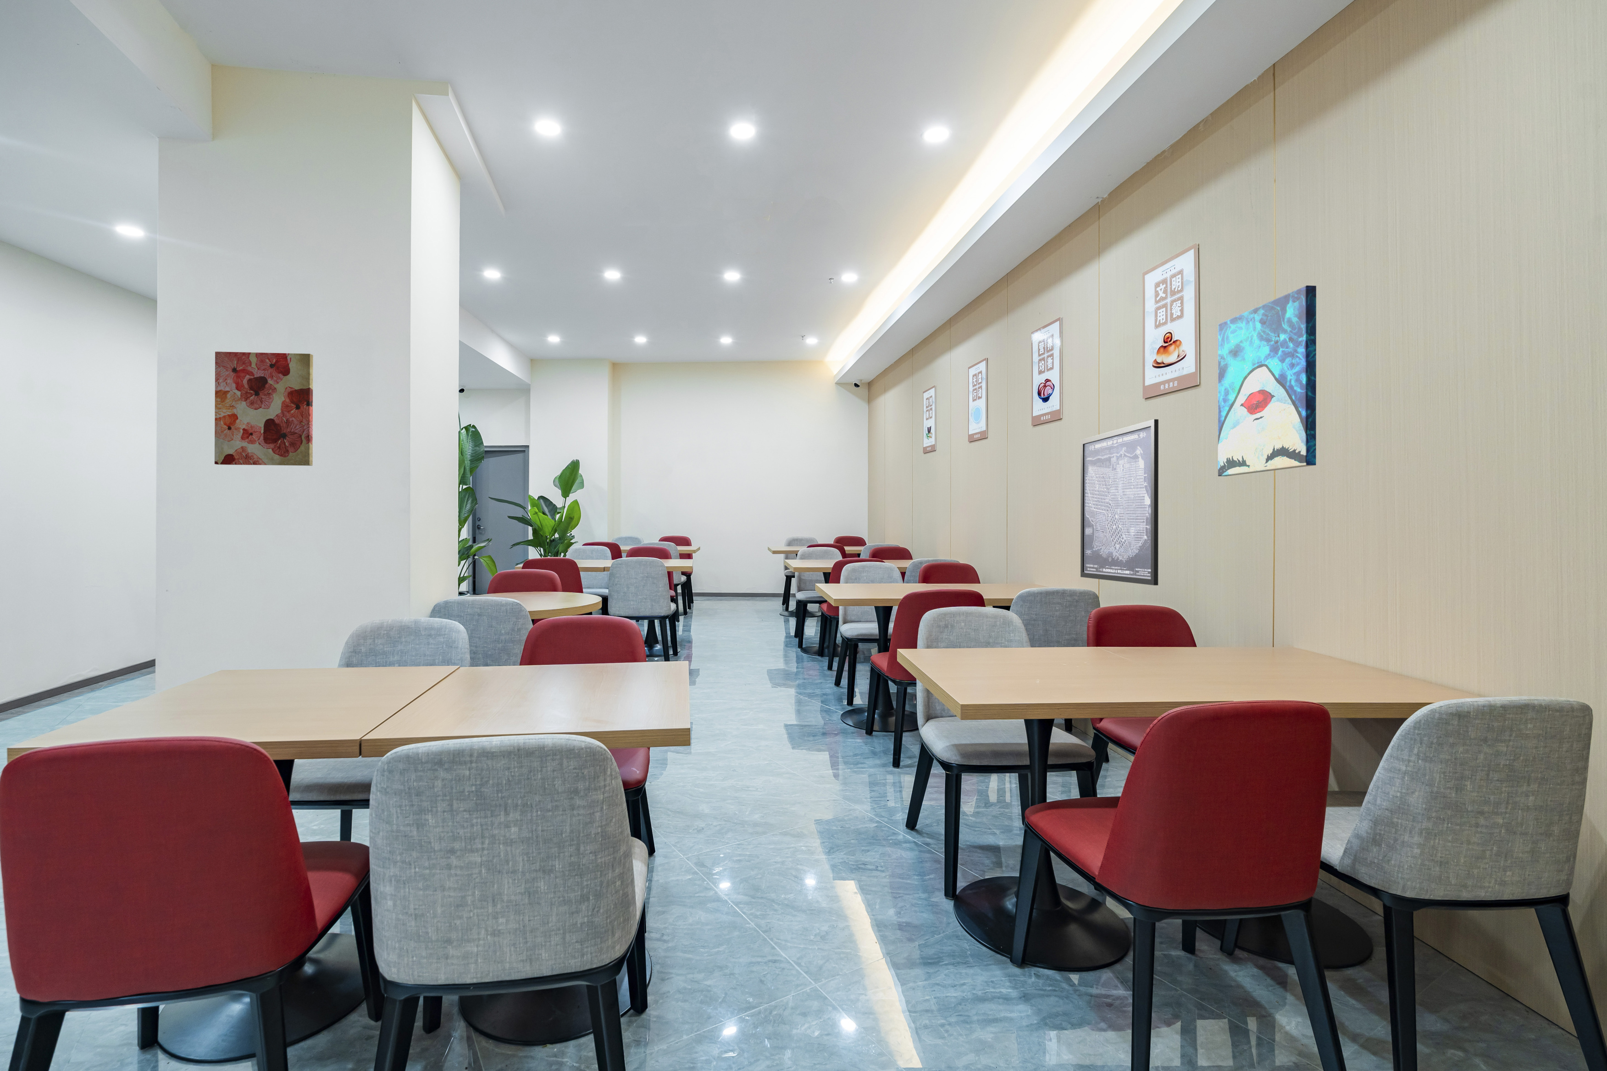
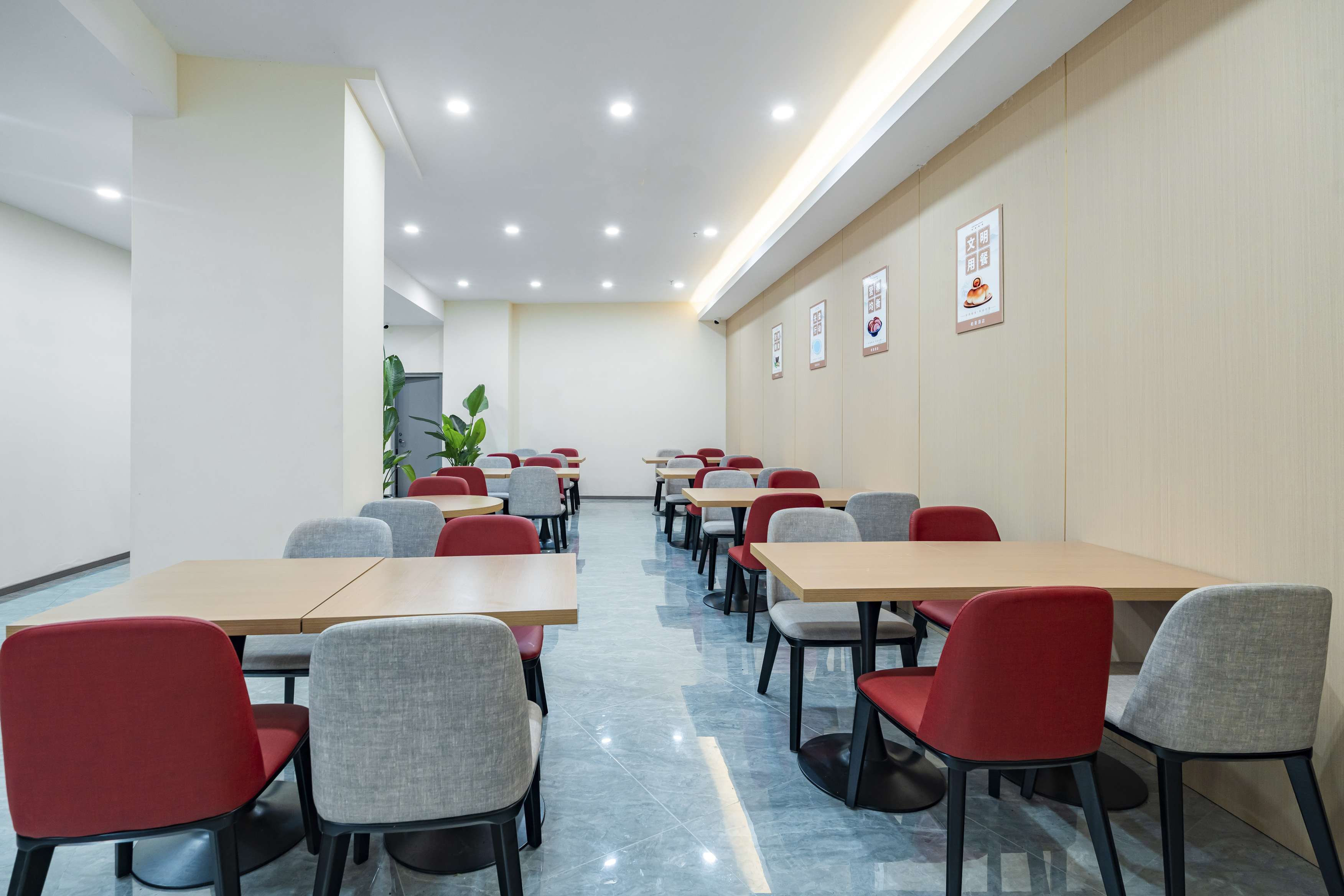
- wall art (1263, 388)
- wall art (1116, 506)
- wall art (264, 409)
